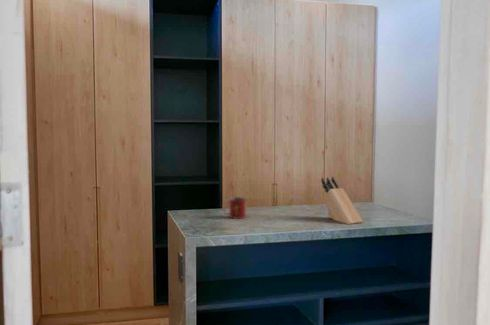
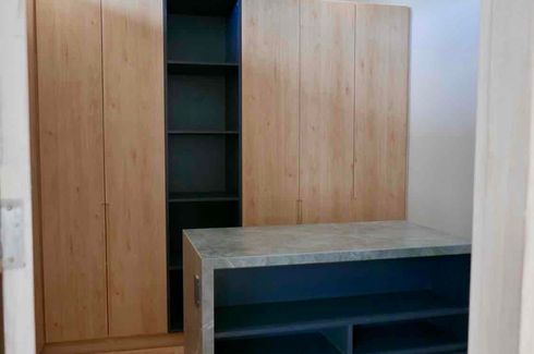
- mug (234, 207)
- knife block (340, 199)
